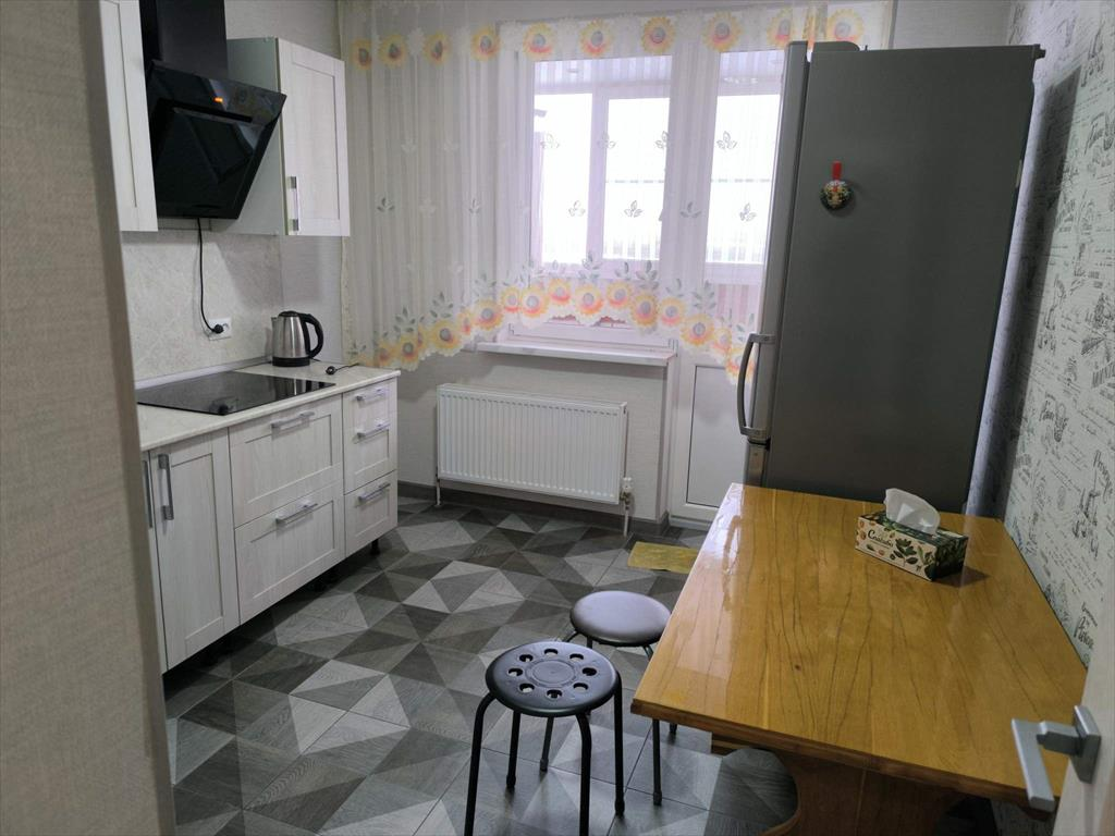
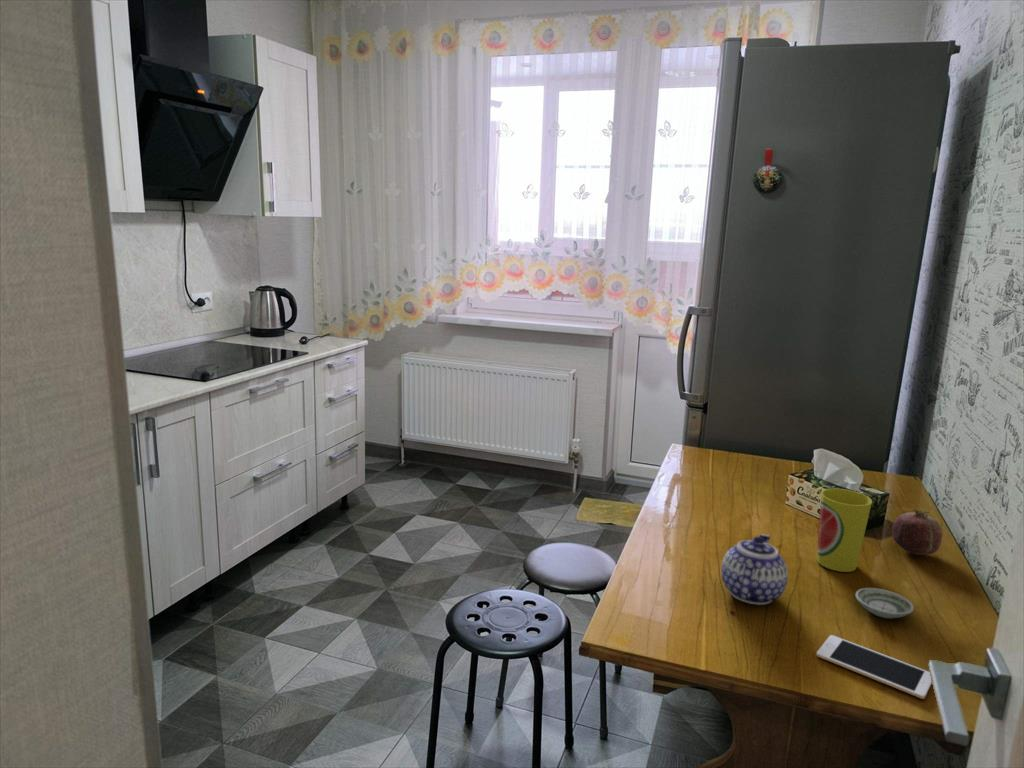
+ cell phone (874, 664)
+ teapot (754, 566)
+ saucer (883, 605)
+ cup (841, 530)
+ fruit (917, 531)
